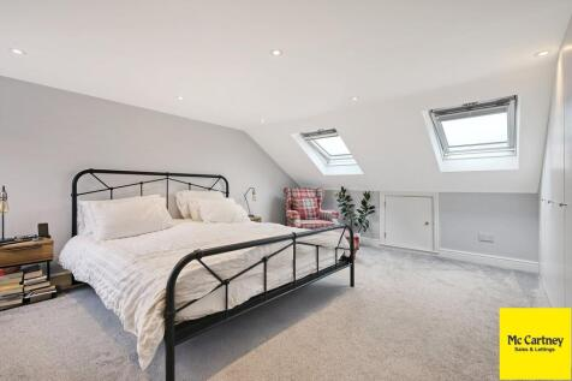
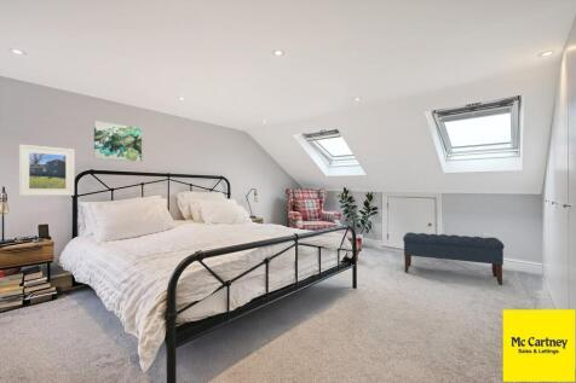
+ wall art (119, 141)
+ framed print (47, 170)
+ bench (449, 255)
